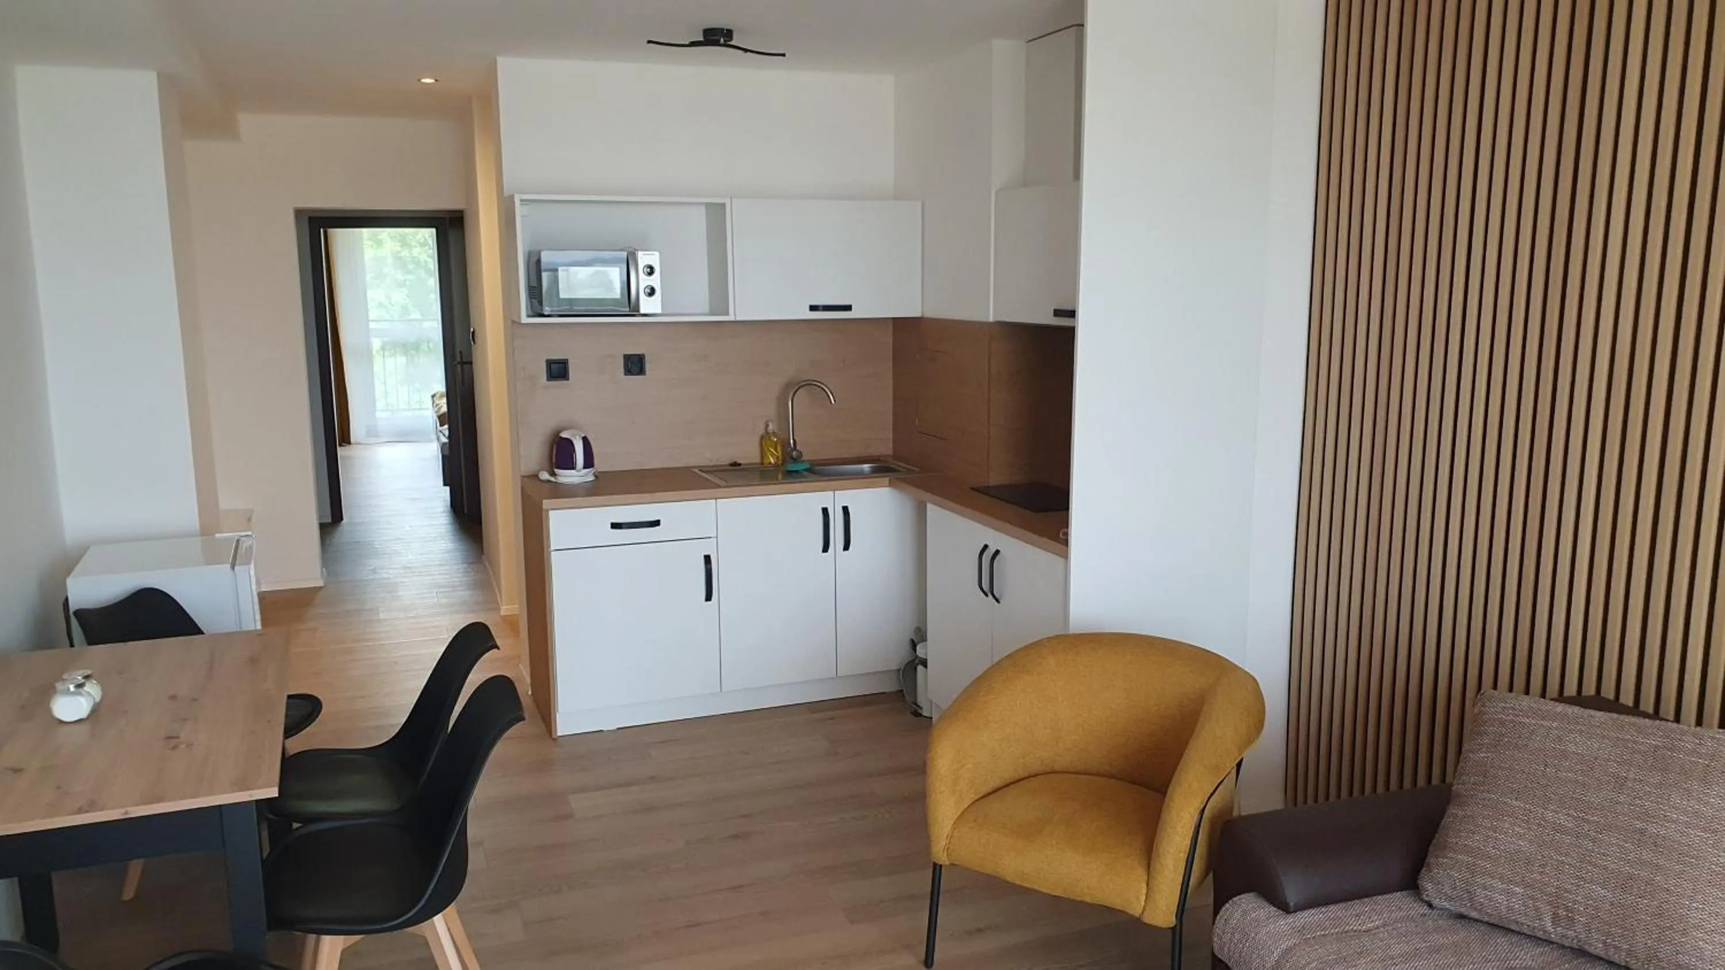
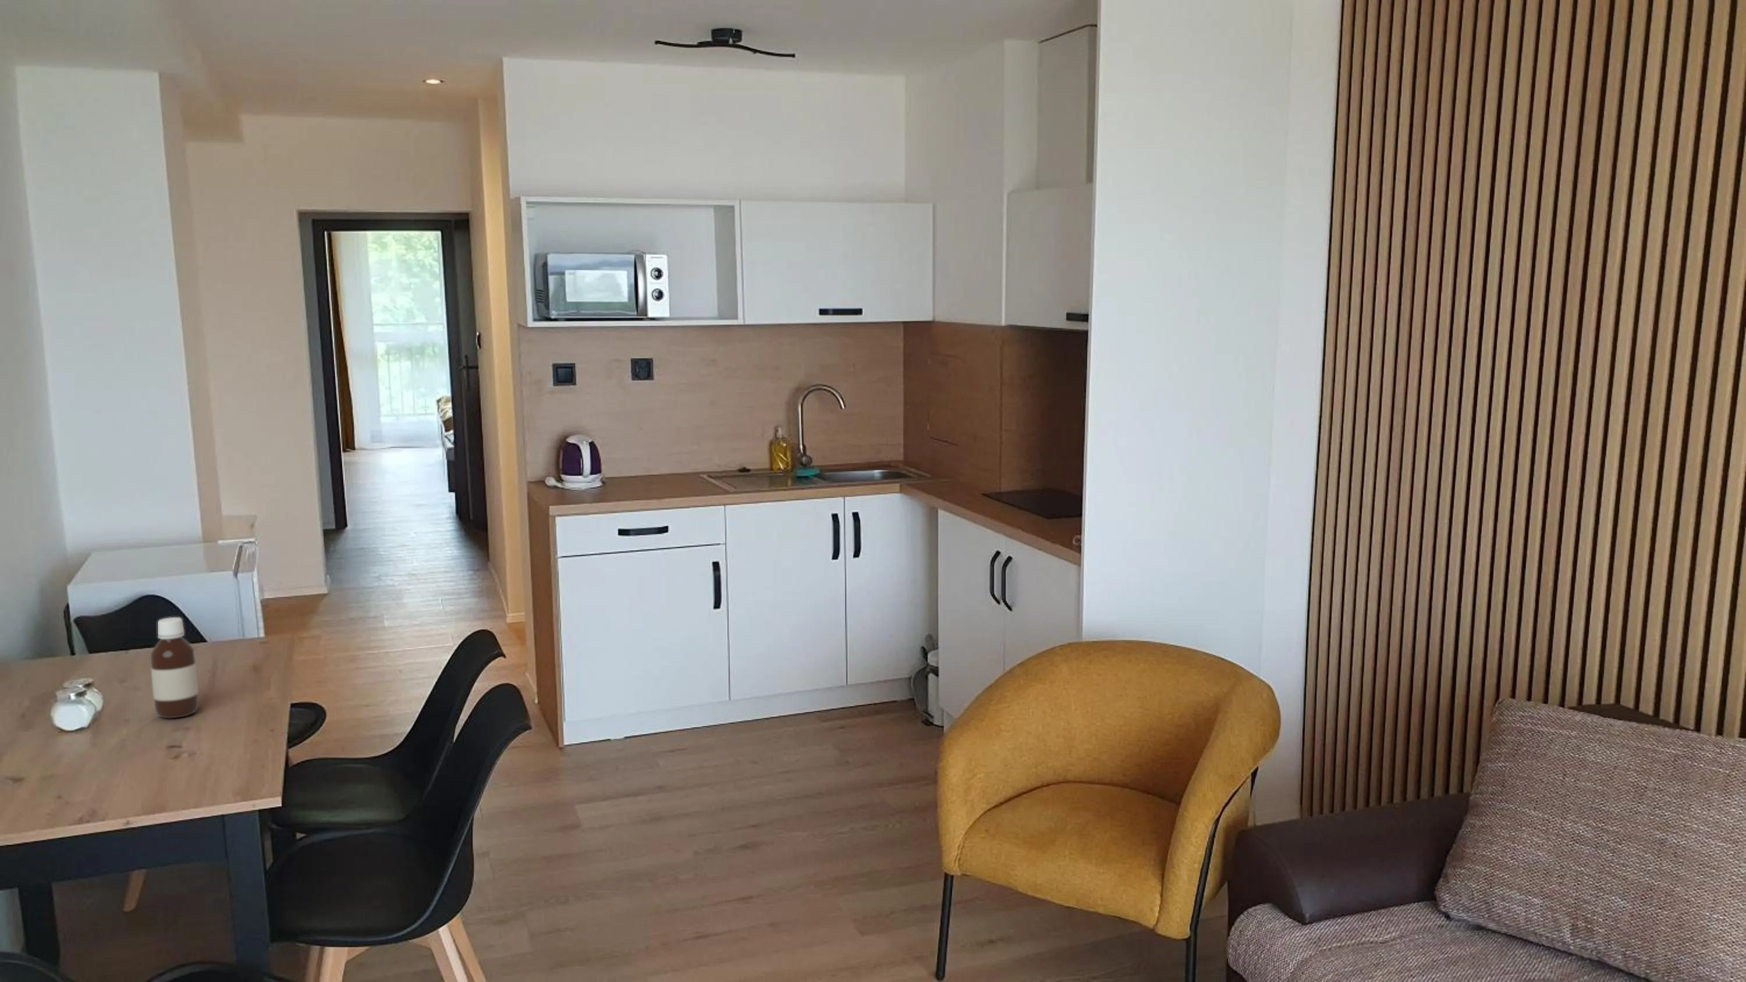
+ bottle (174, 667)
